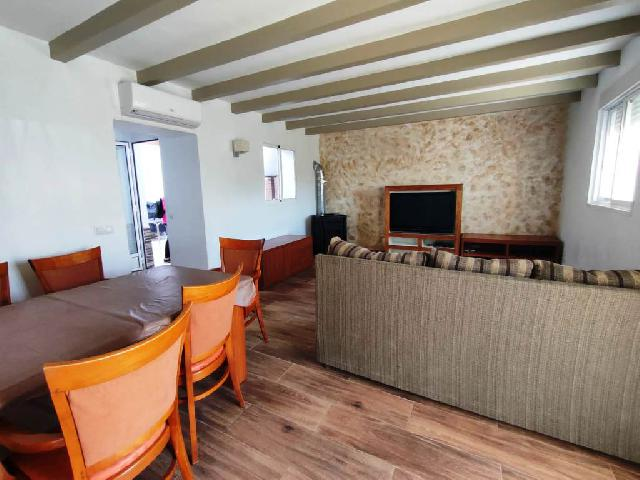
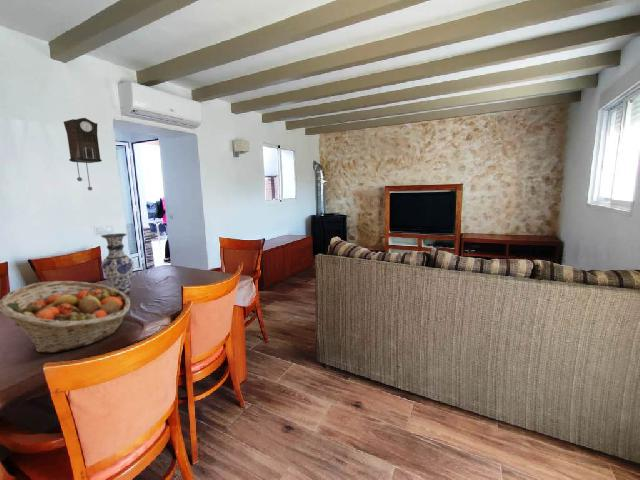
+ vase (117, 264)
+ pendulum clock (85, 155)
+ fruit basket (73, 309)
